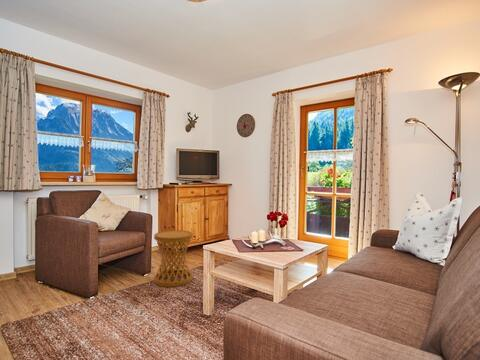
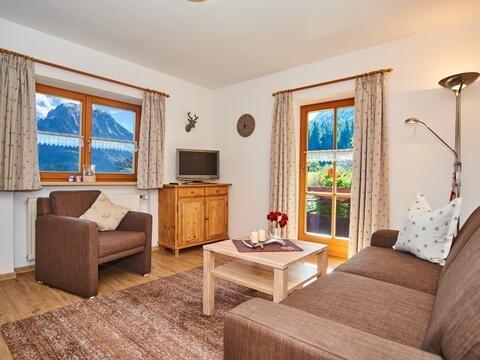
- side table (173, 256)
